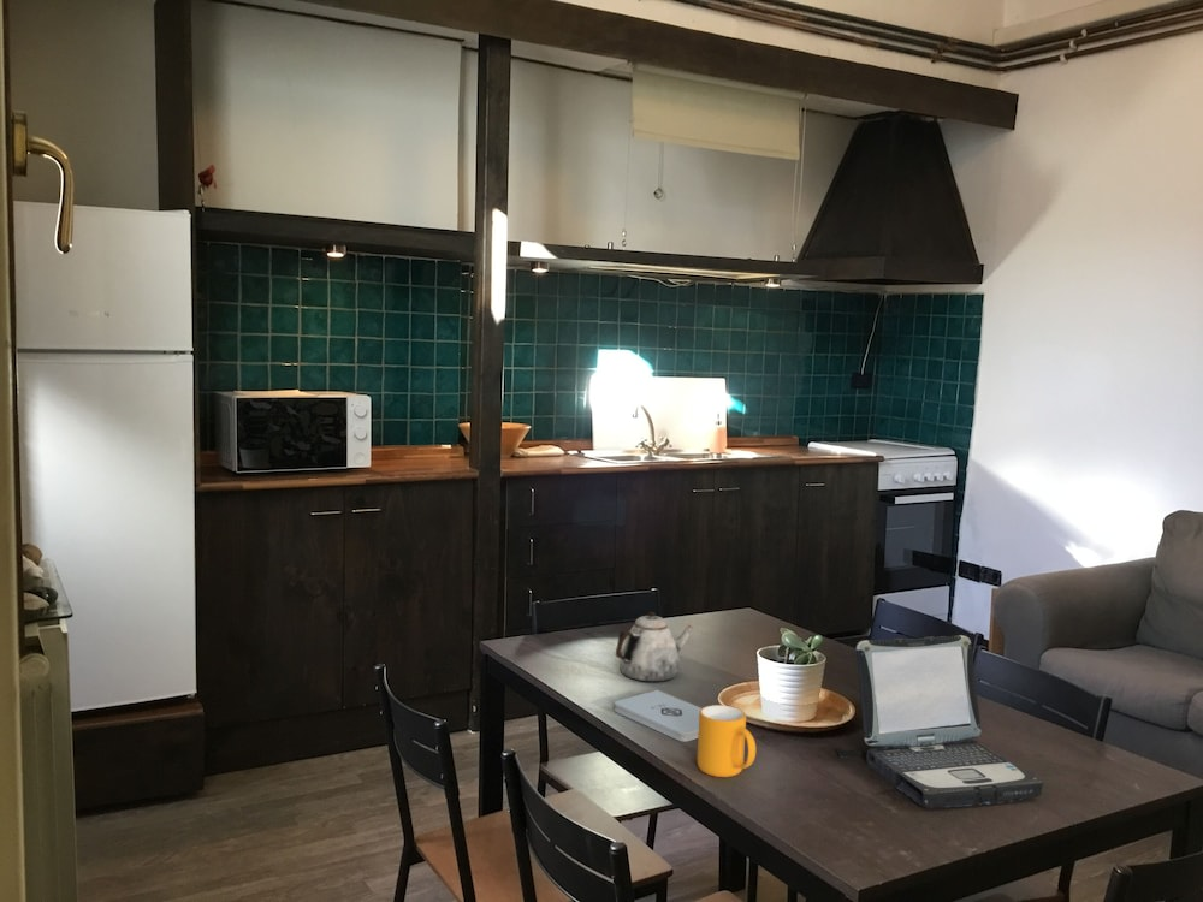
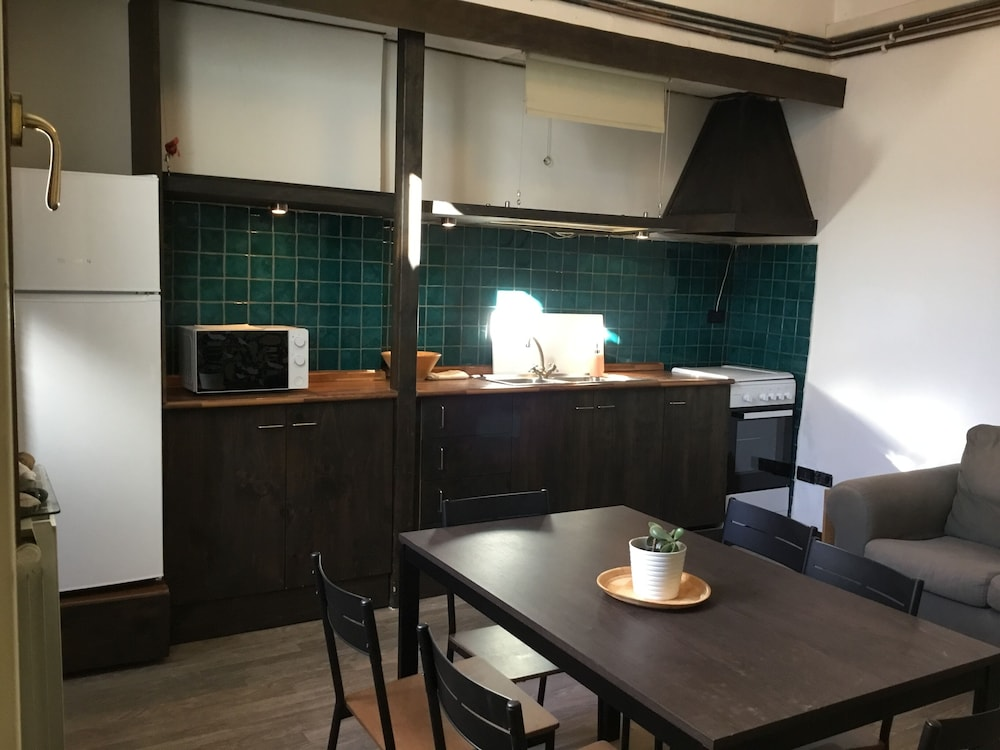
- mug (728, 744)
- laptop (942, 714)
- teapot (654, 642)
- notepad (669, 714)
